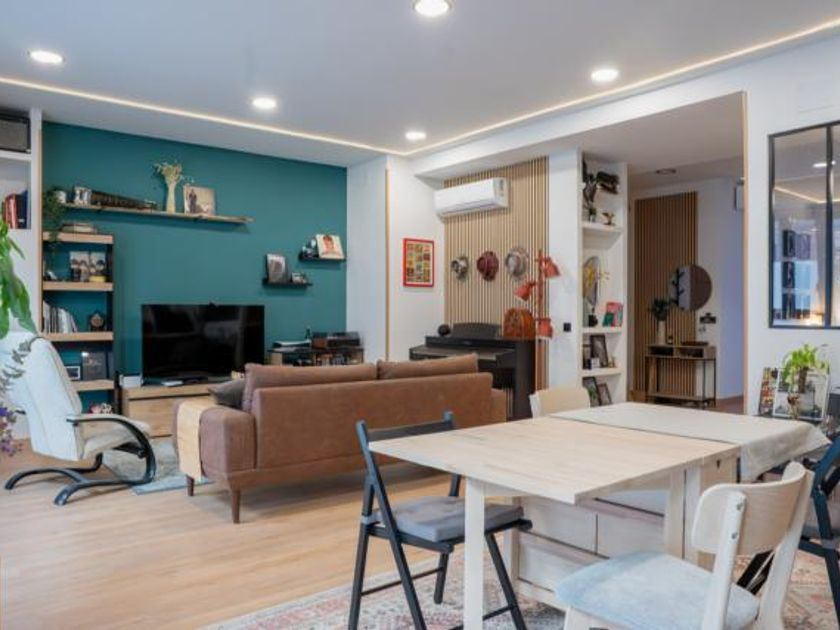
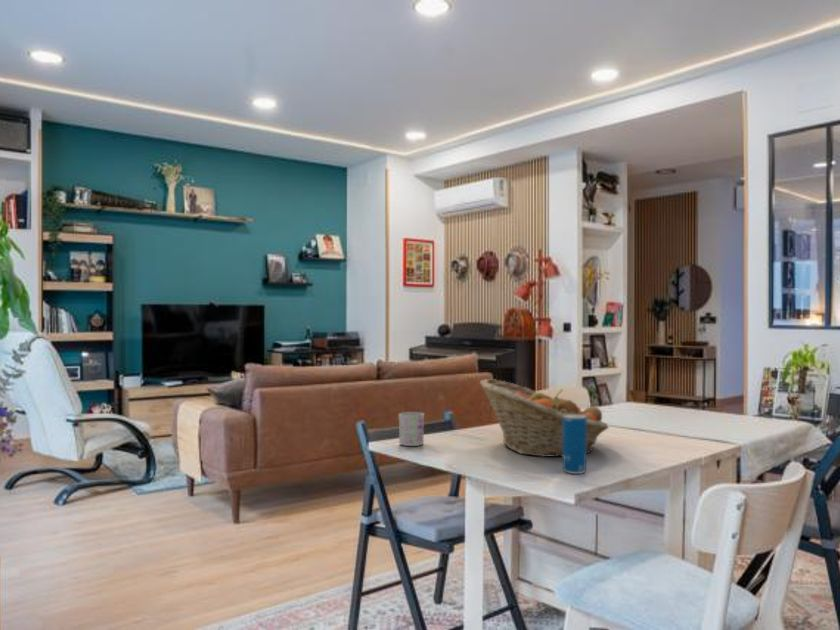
+ mug (413, 428)
+ fruit basket (541, 413)
+ beverage can (574, 443)
